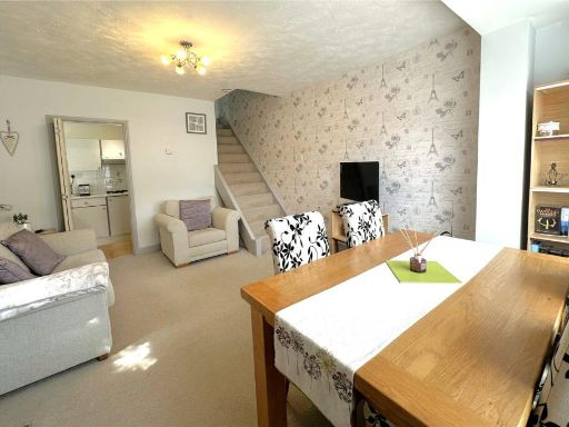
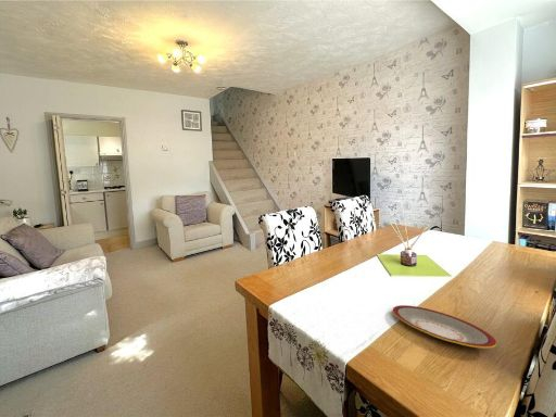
+ plate (438, 327)
